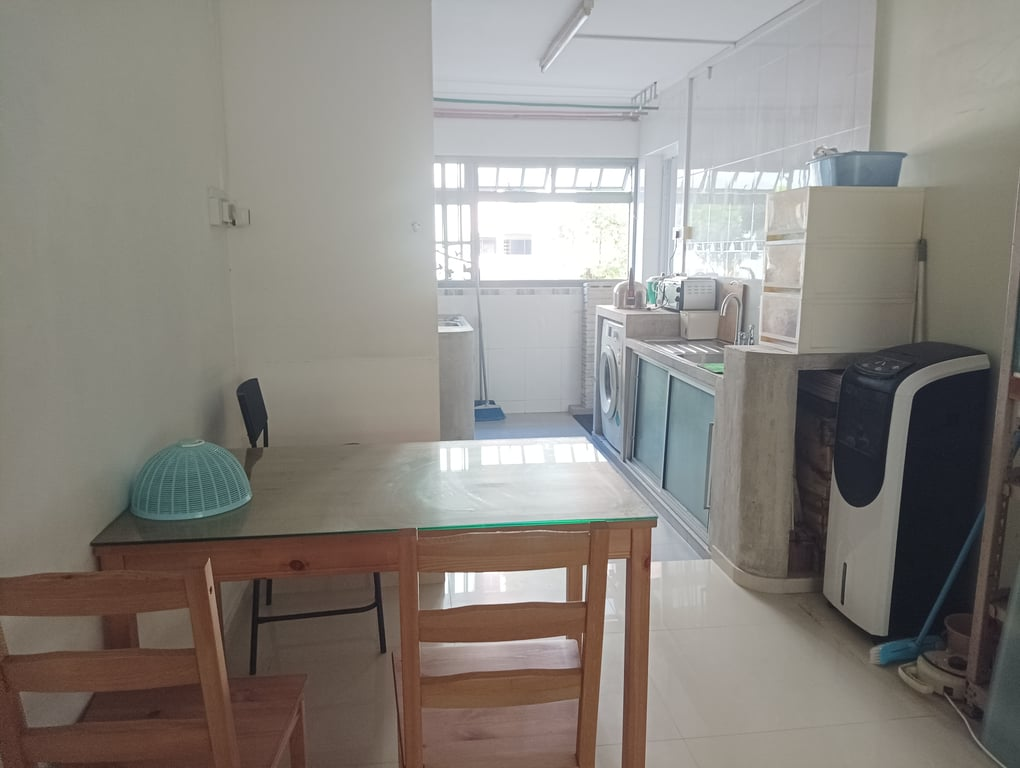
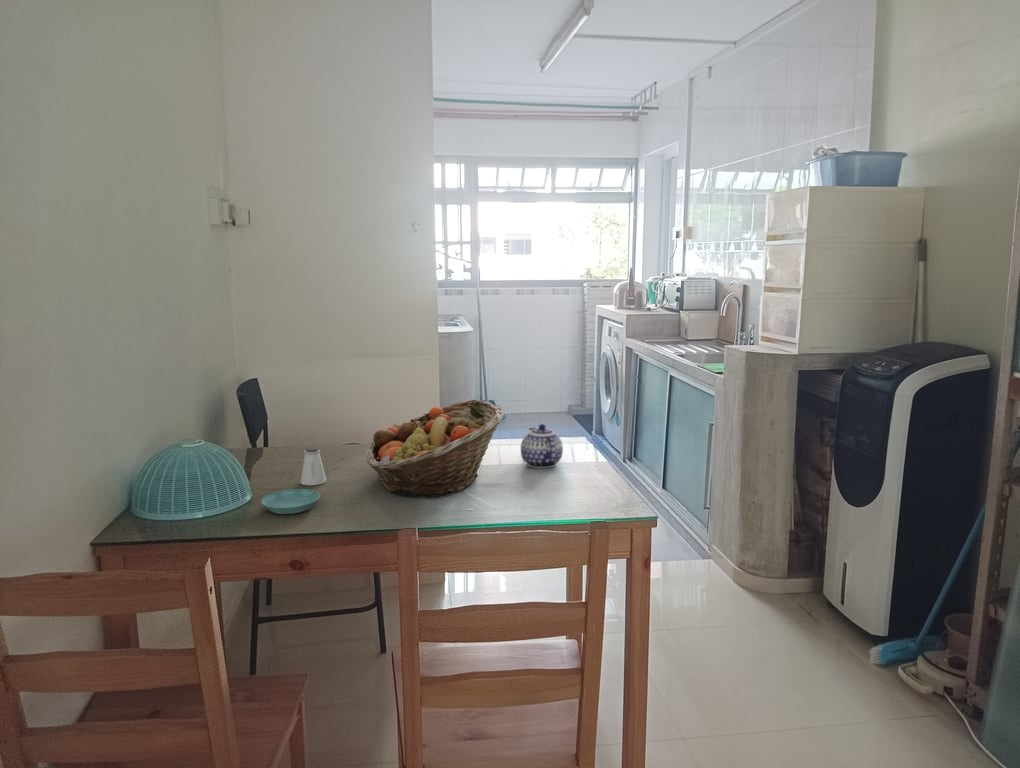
+ saltshaker (312, 465)
+ saucer (291, 502)
+ fruit basket (434, 444)
+ teapot (541, 444)
